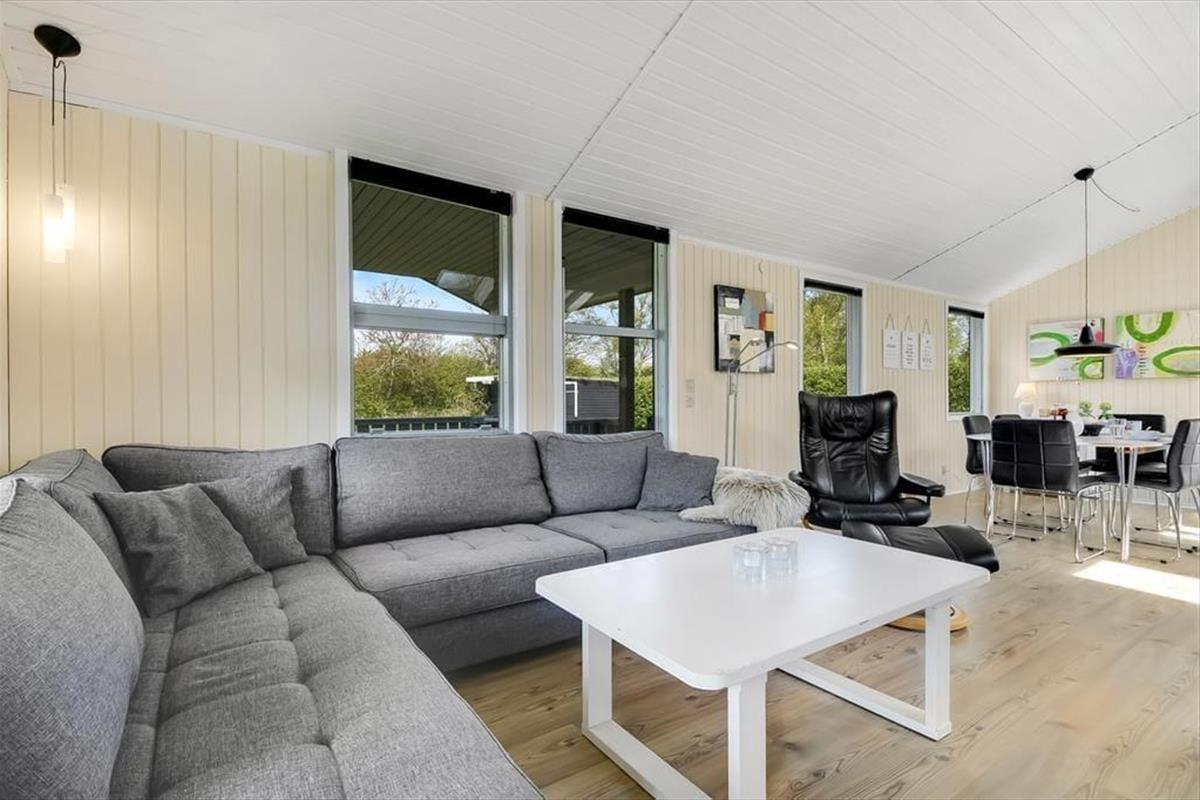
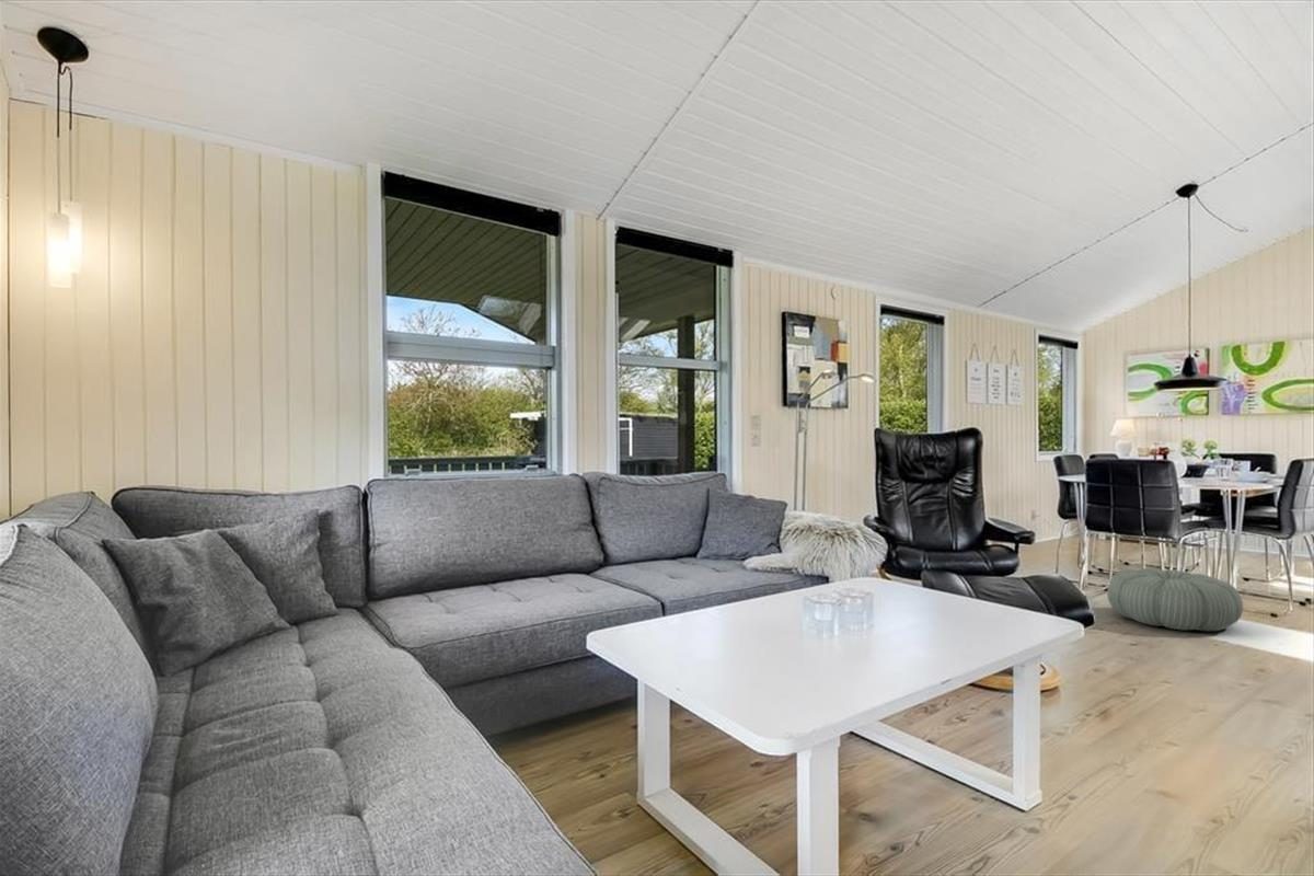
+ pouf (1171, 597)
